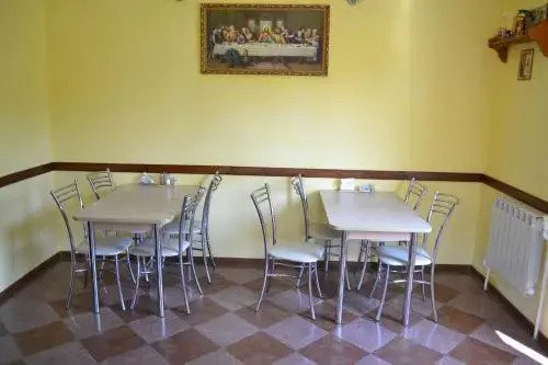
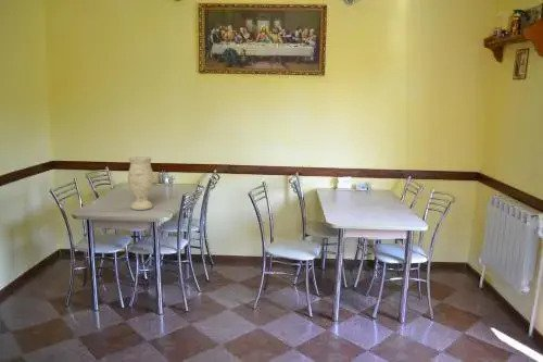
+ vase (140, 183)
